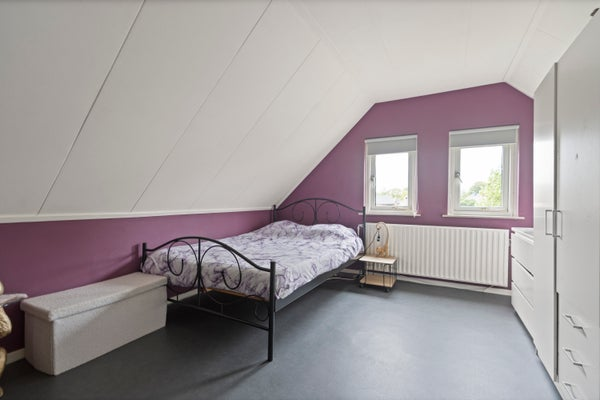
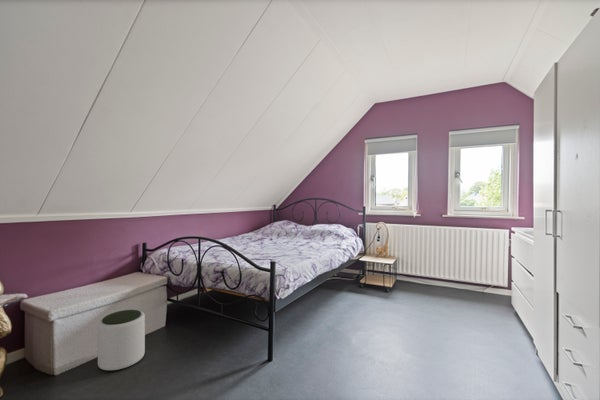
+ plant pot (122, 338)
